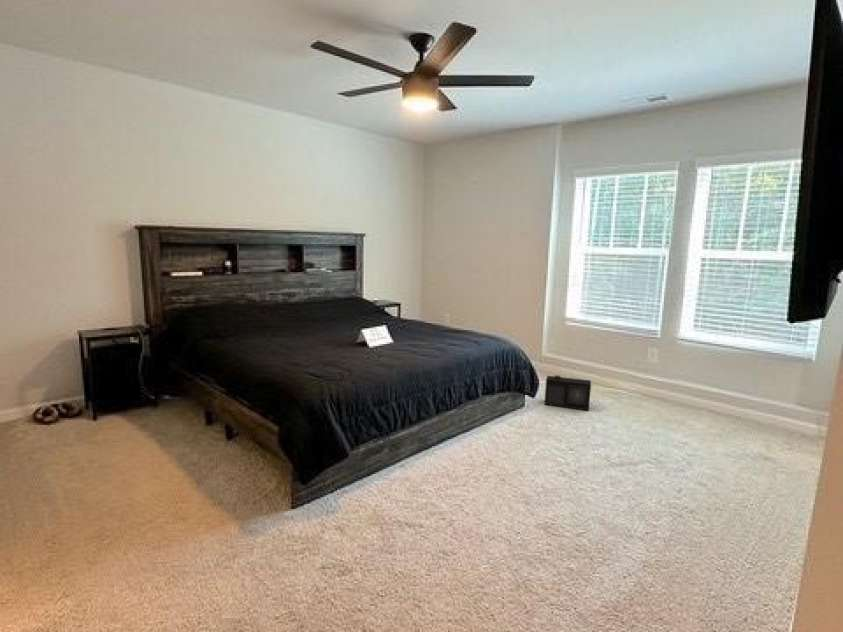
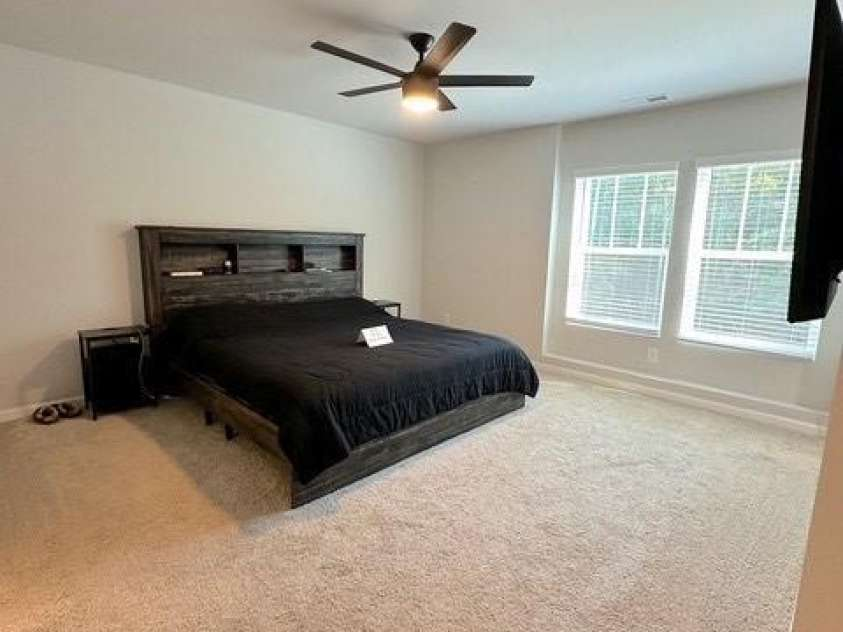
- speaker (567, 391)
